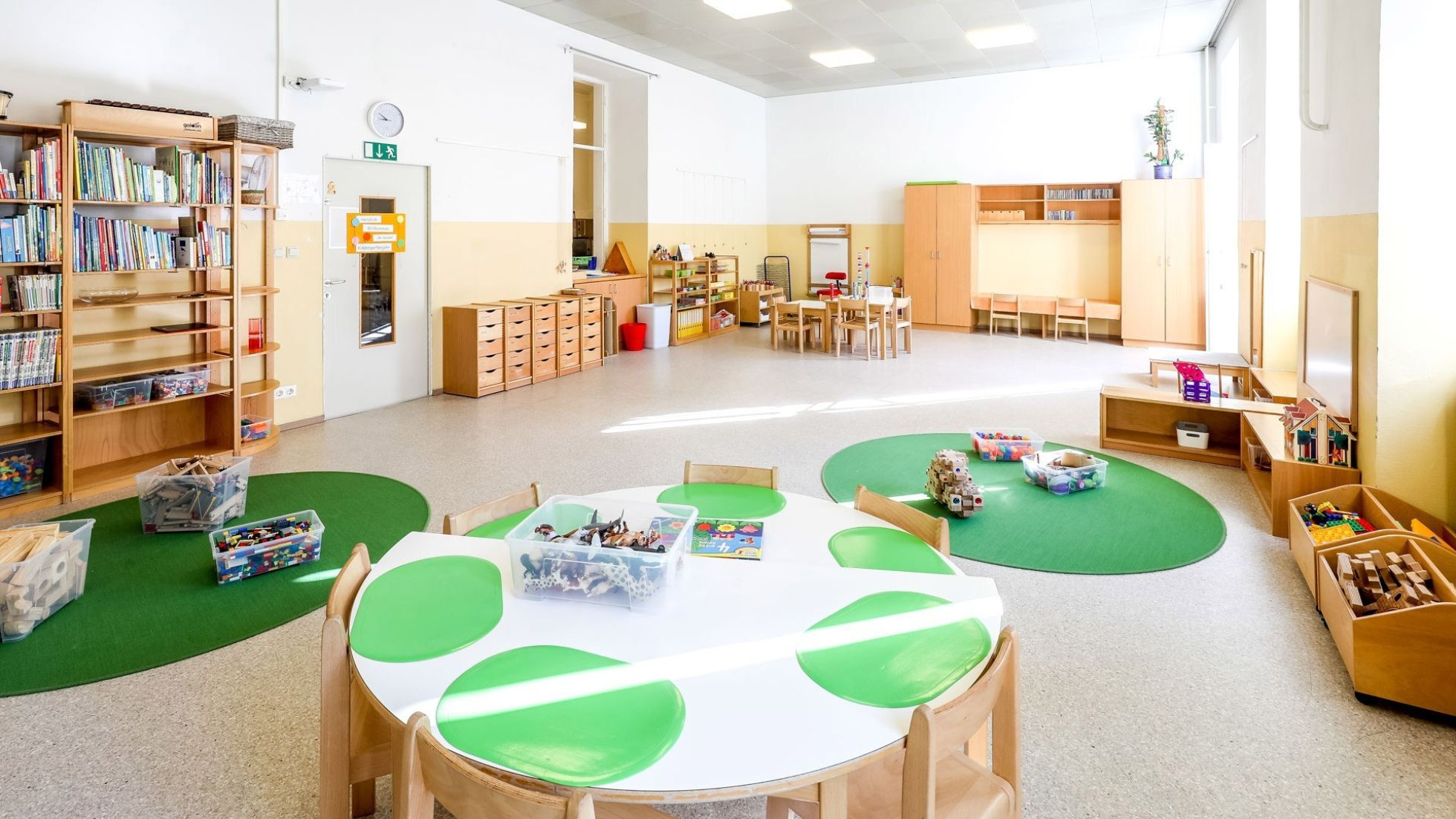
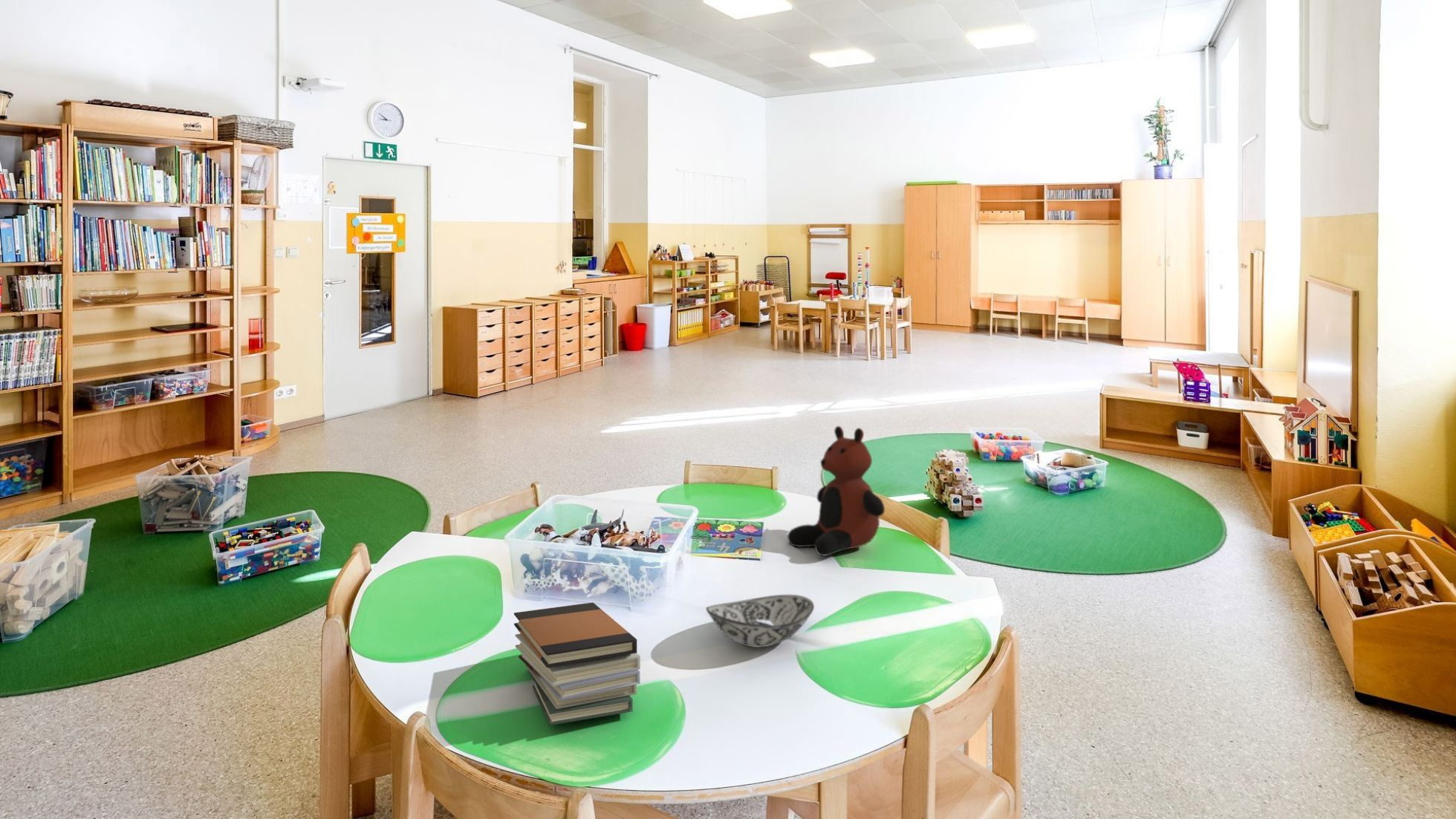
+ teddy bear (835, 488)
+ book stack (575, 659)
+ decorative bowl (760, 623)
